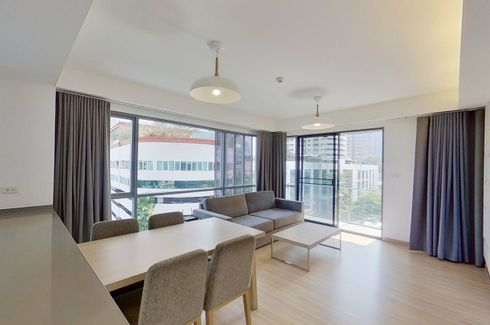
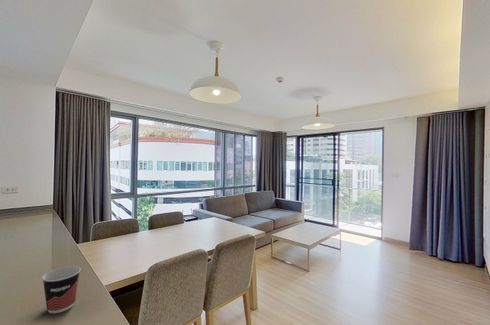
+ cup (61, 289)
